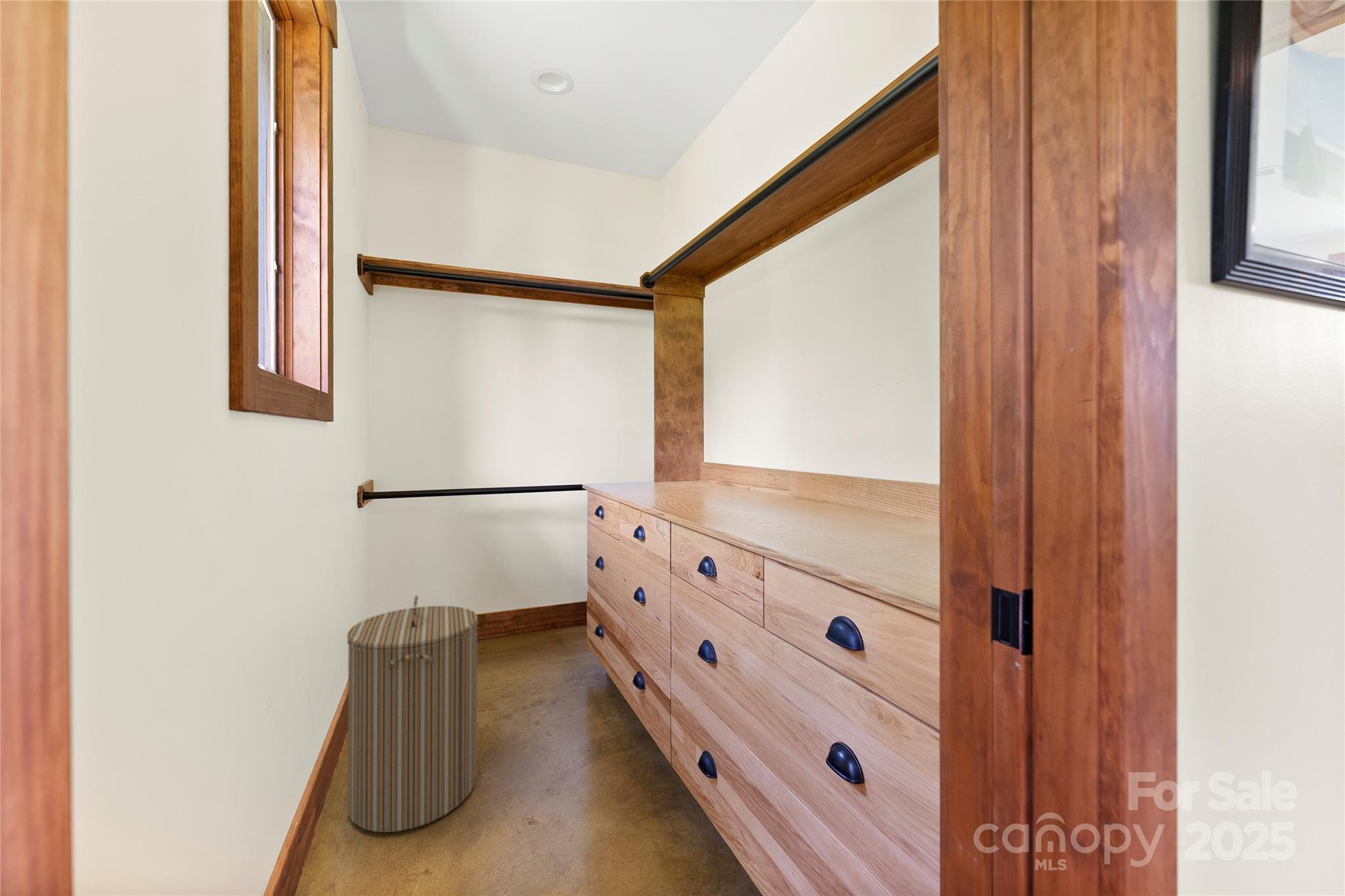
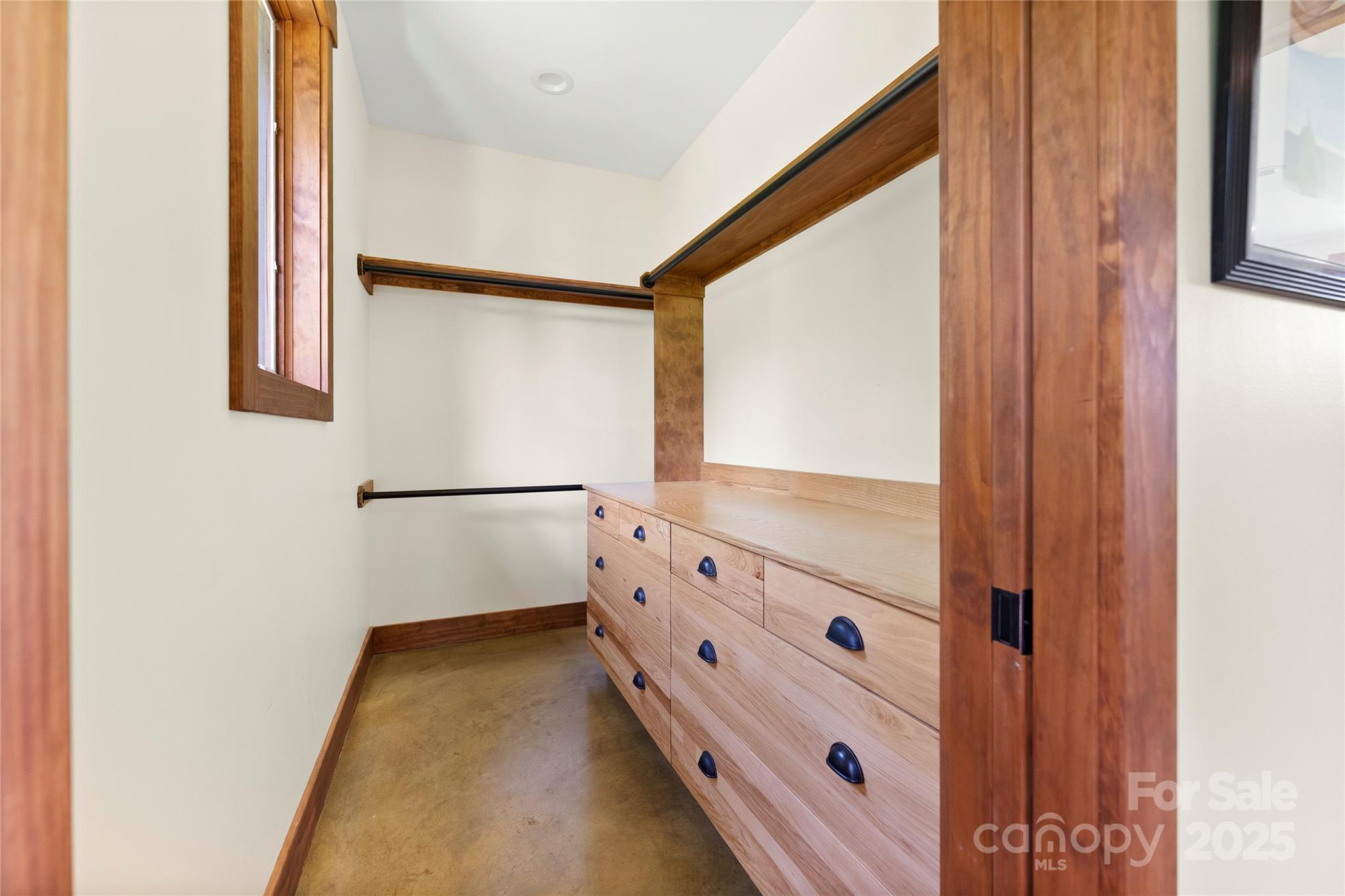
- laundry hamper (415, 693)
